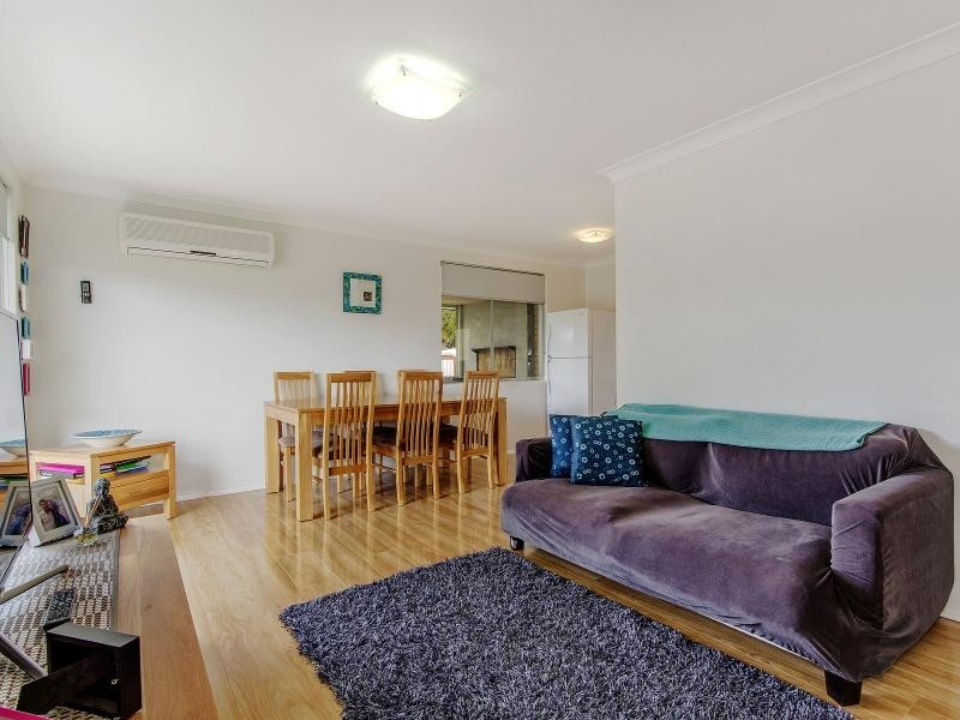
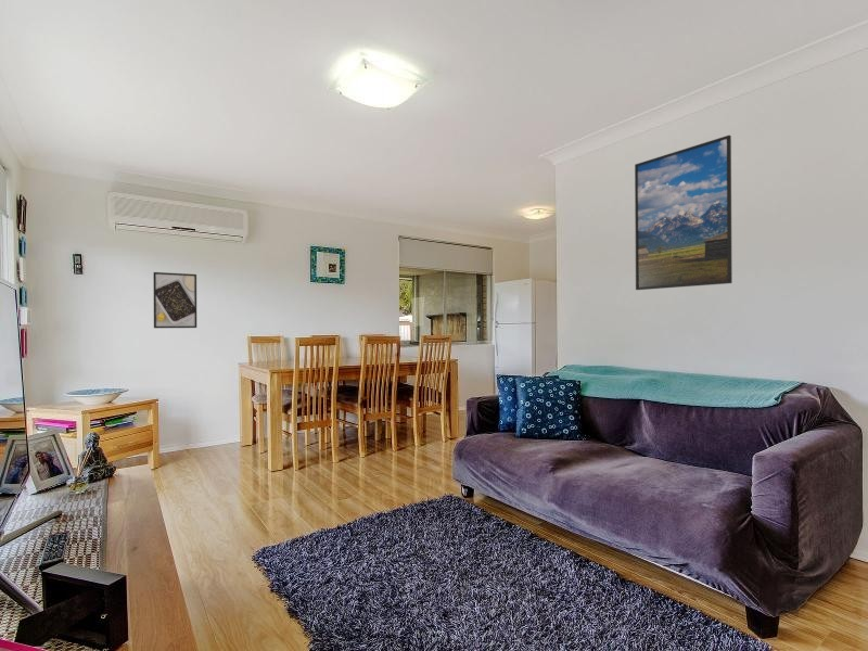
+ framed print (175, 301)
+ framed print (679, 218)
